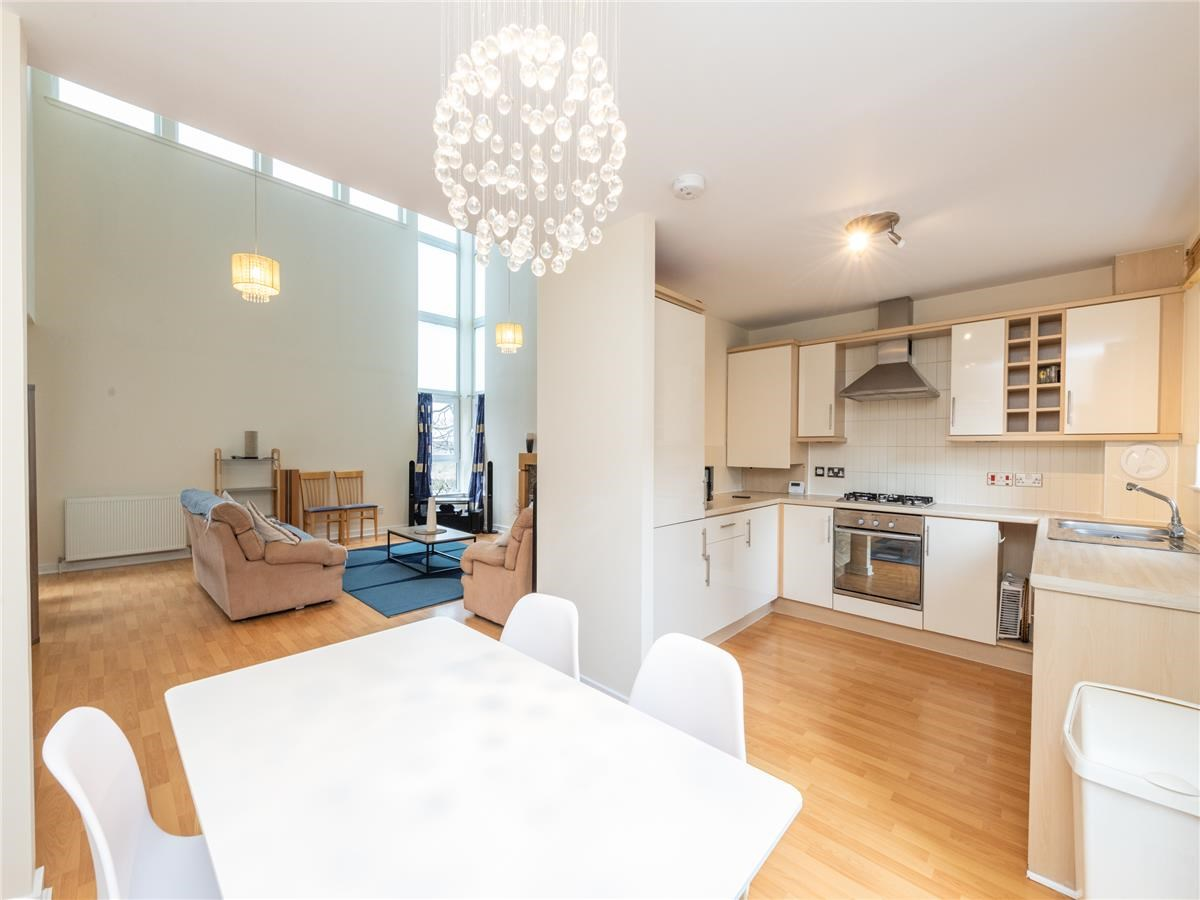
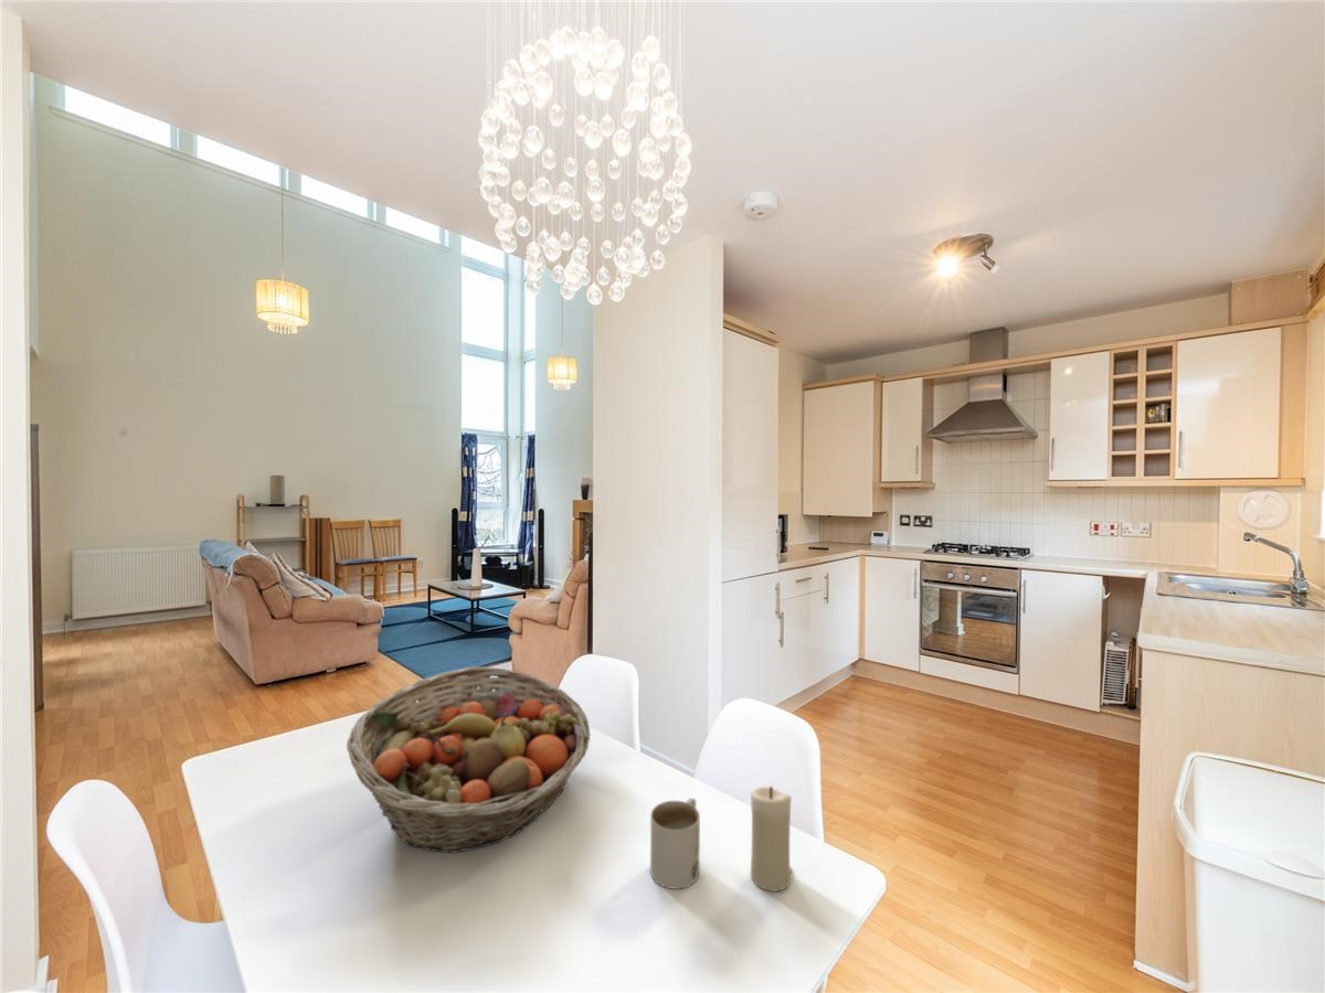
+ candle (771, 831)
+ fruit basket (480, 746)
+ mug (679, 835)
